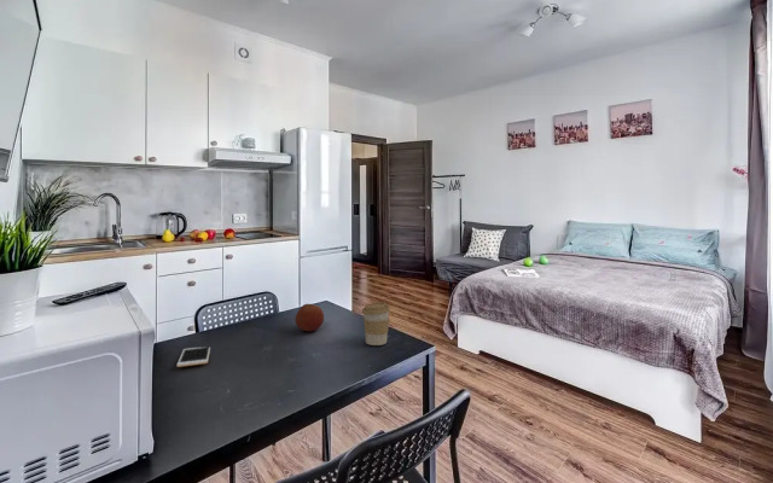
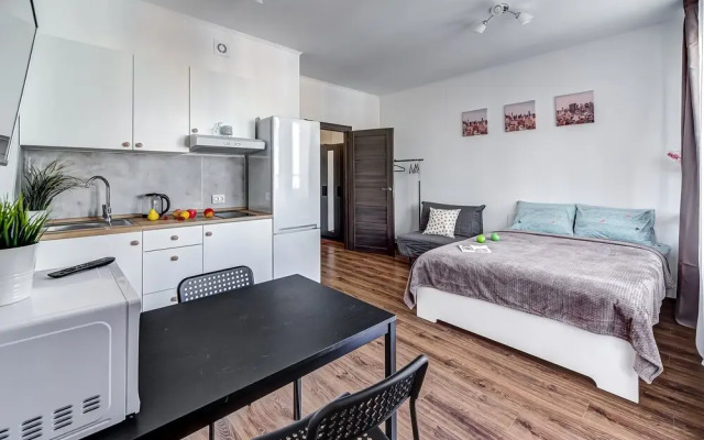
- coffee cup (376, 322)
- fruit (309, 316)
- cell phone (194, 355)
